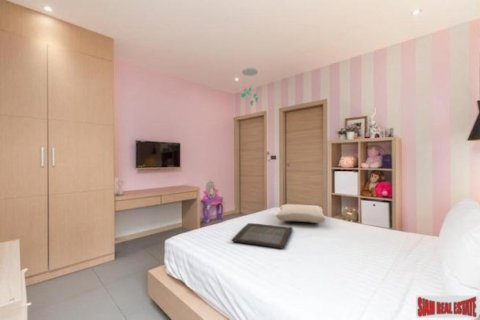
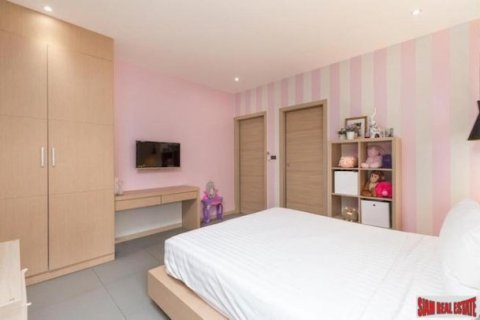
- serving tray (263, 233)
- pillow (300, 213)
- ceiling mobile (249, 88)
